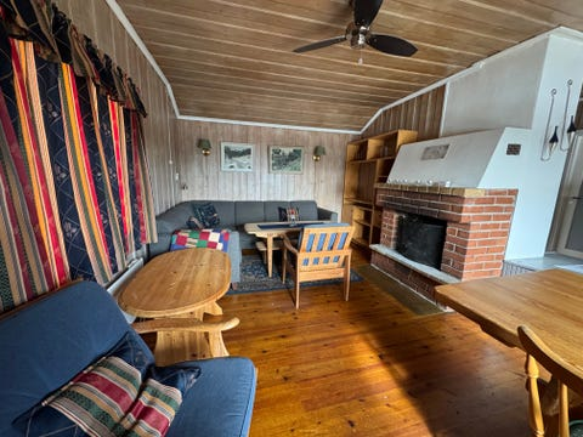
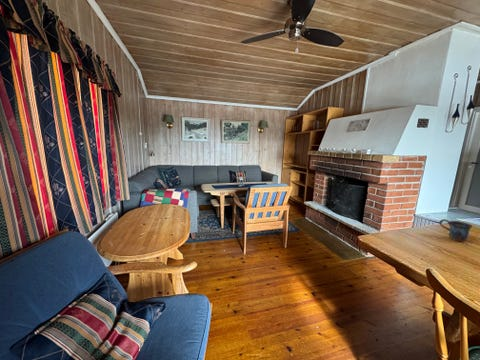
+ mug (454, 229)
